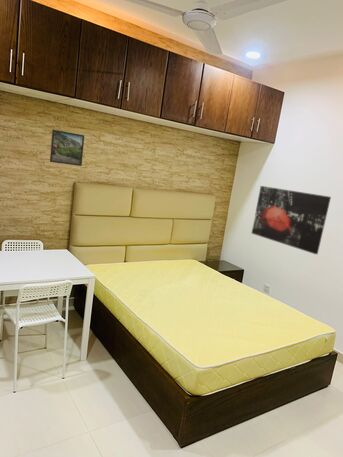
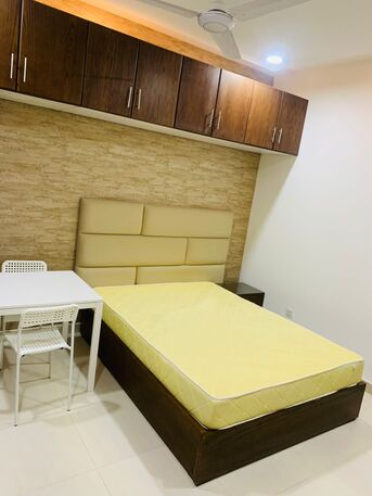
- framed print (67, 148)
- wall art (286, 217)
